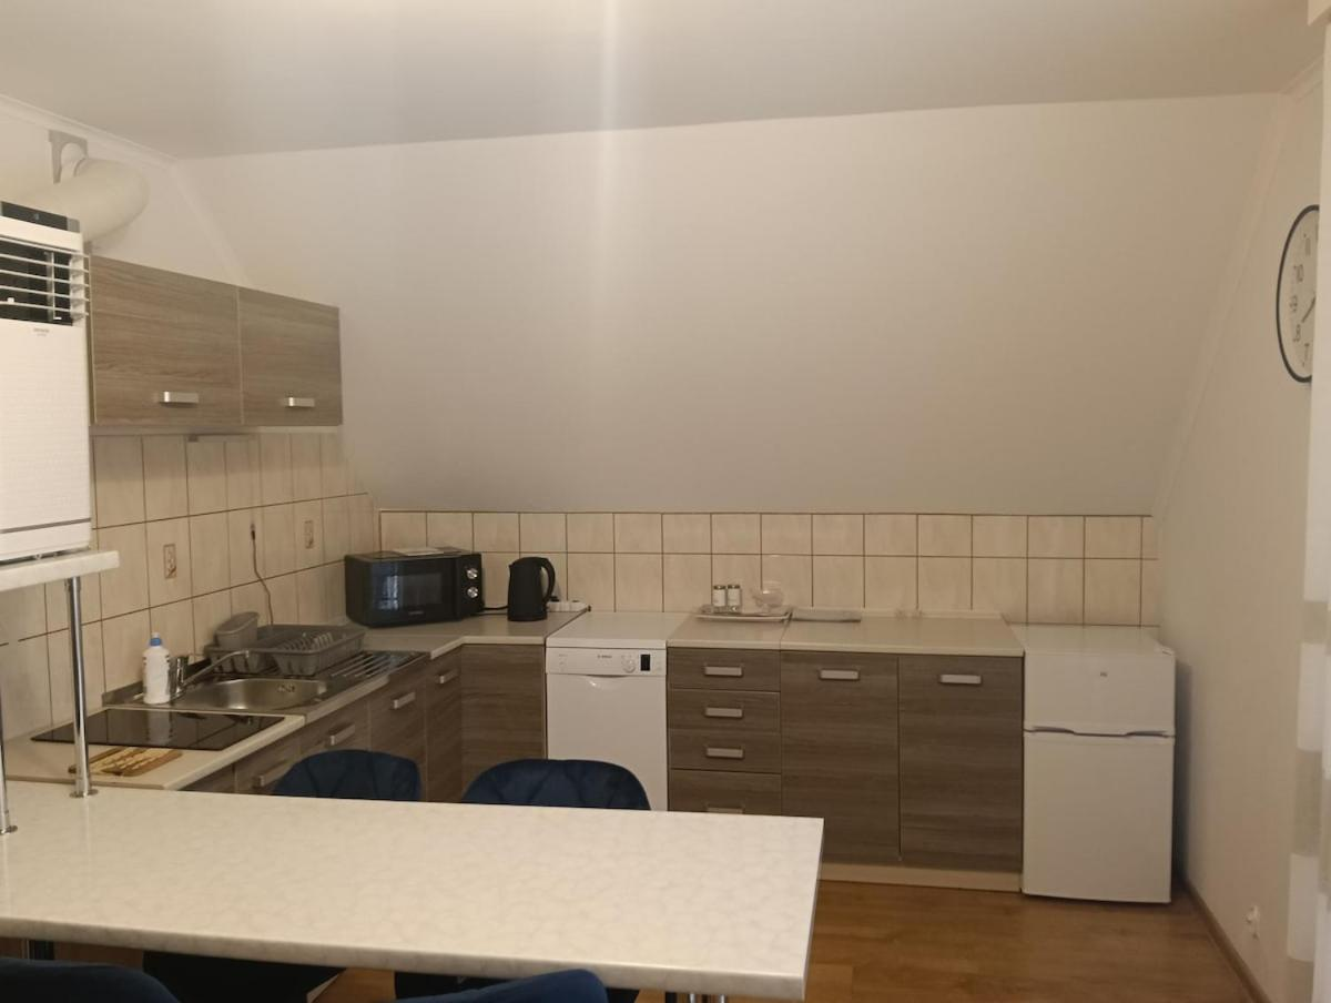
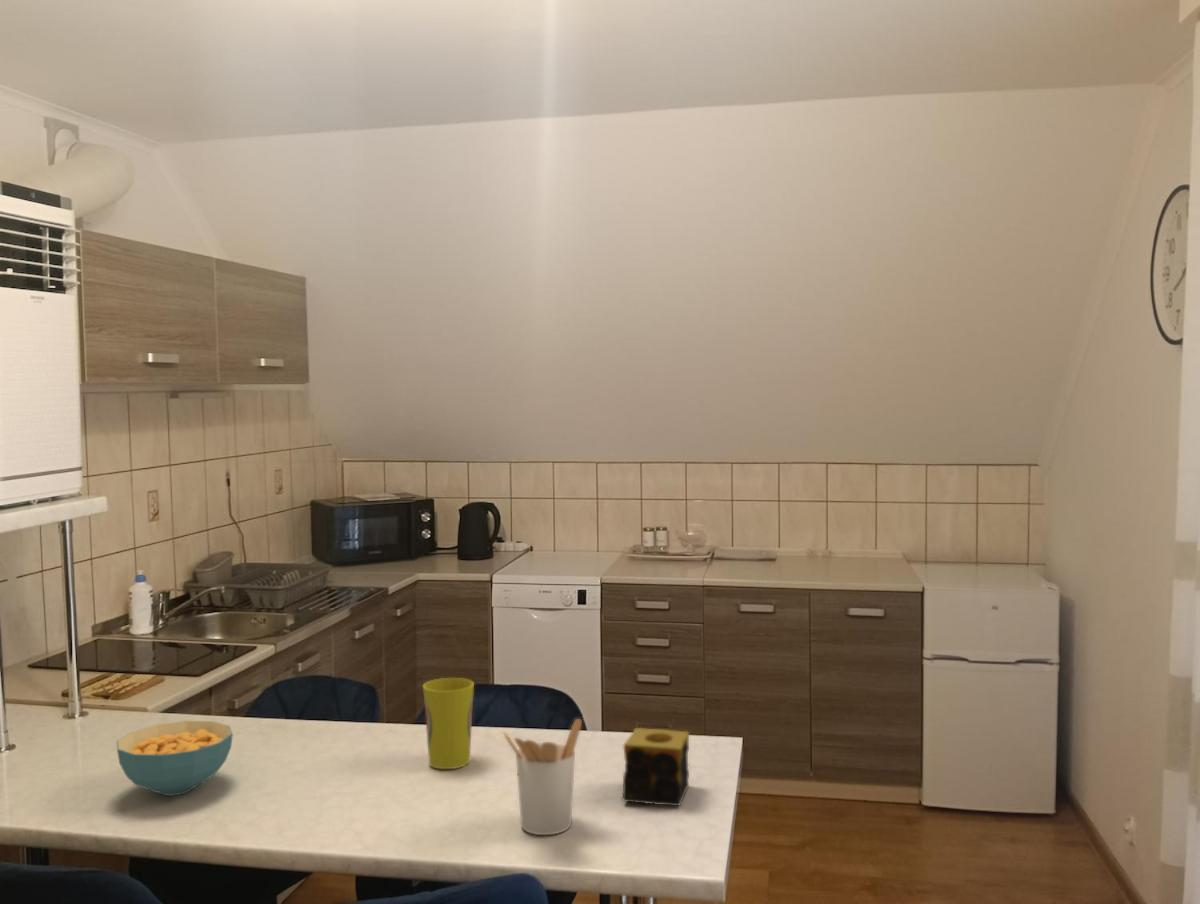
+ cereal bowl (175, 763)
+ candle (656, 766)
+ utensil holder (542, 776)
+ cup (448, 723)
